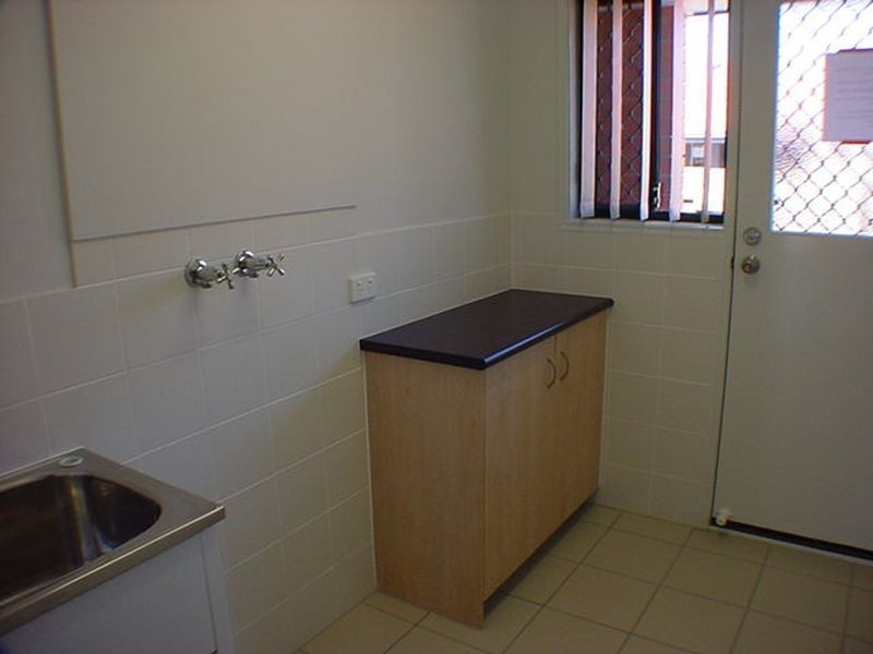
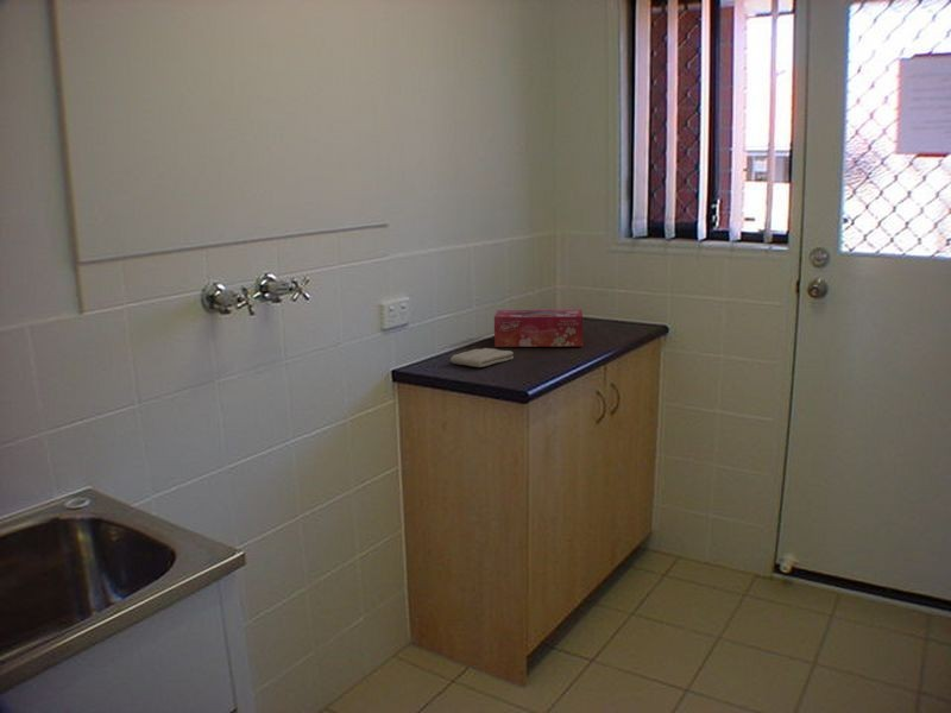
+ tissue box (539, 327)
+ washcloth (483, 356)
